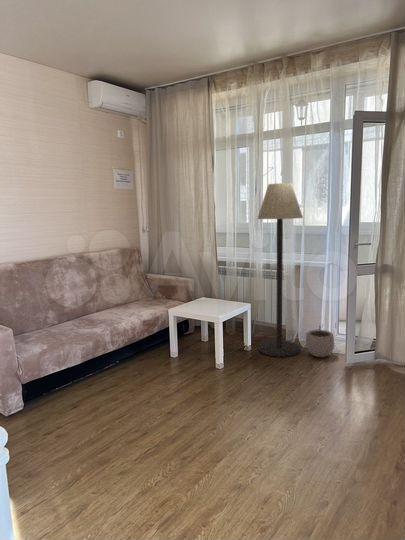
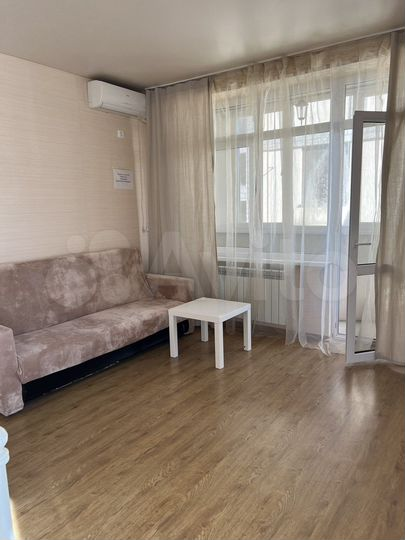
- plant pot (320, 339)
- floor lamp (279, 269)
